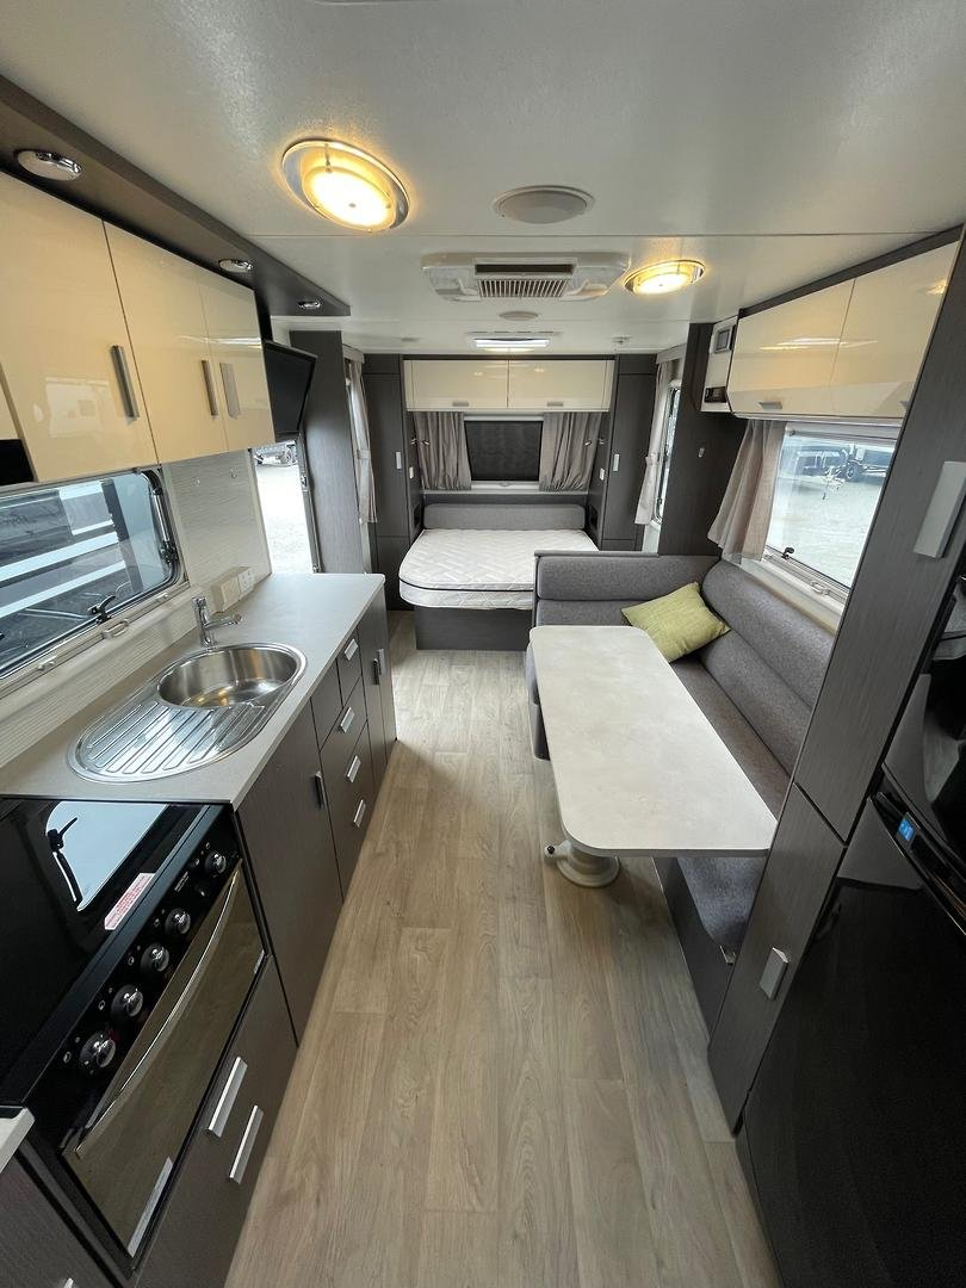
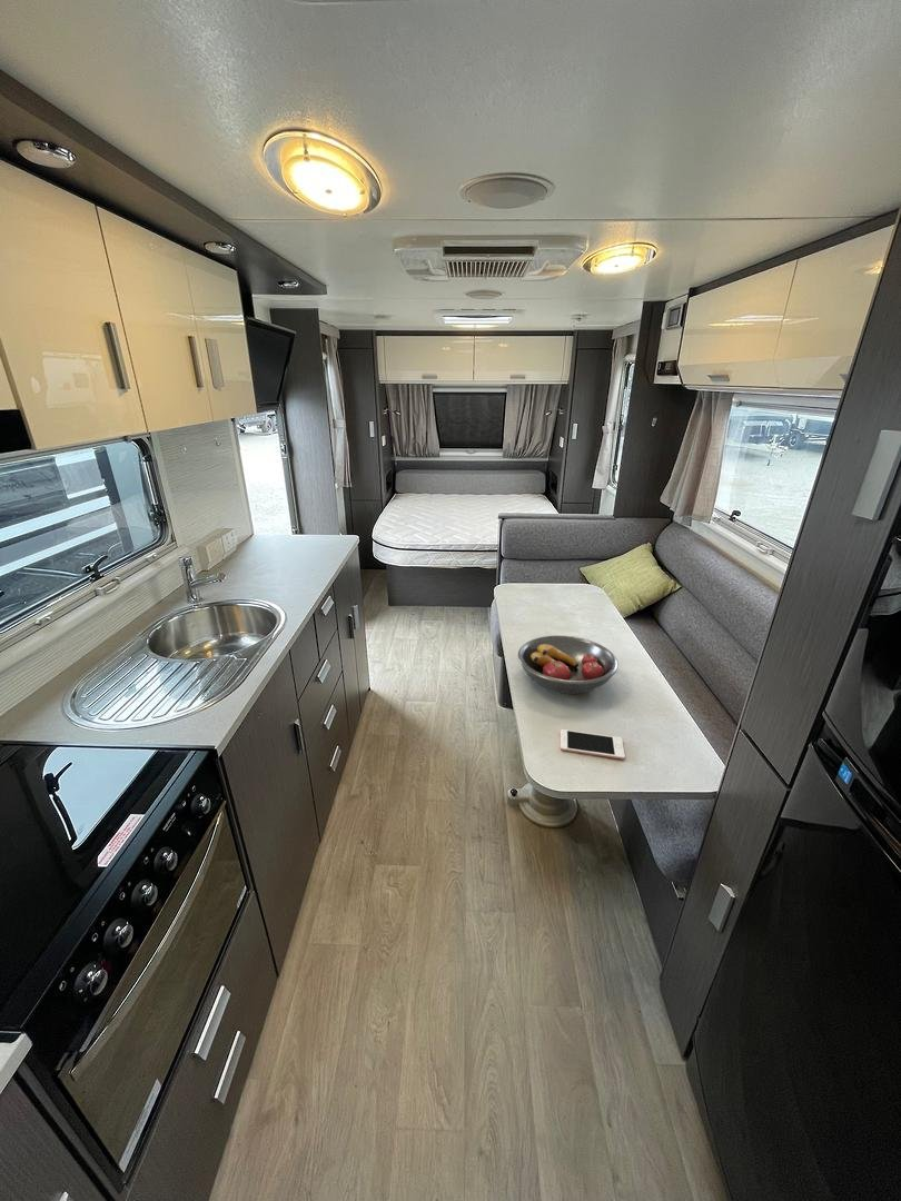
+ fruit bowl (566, 665)
+ cell phone (591, 743)
